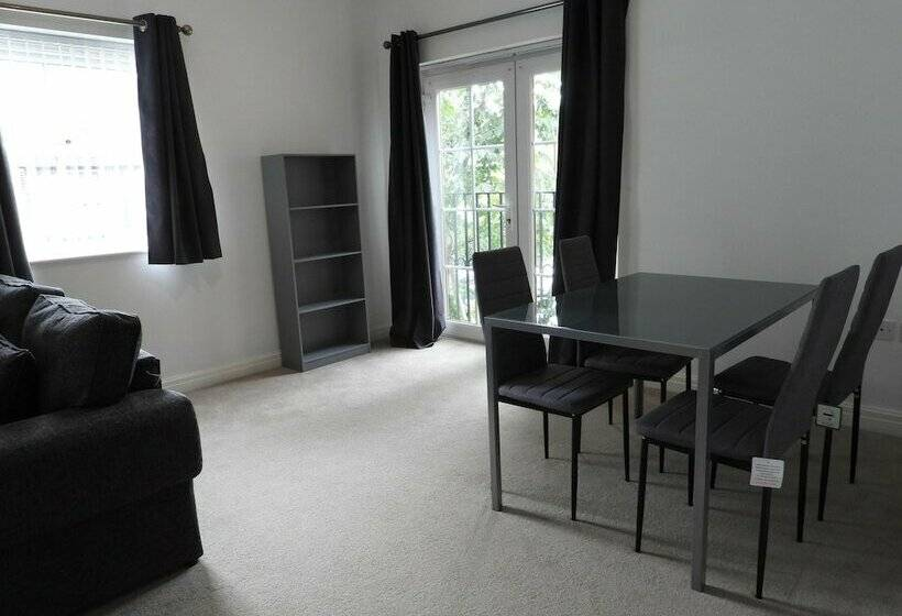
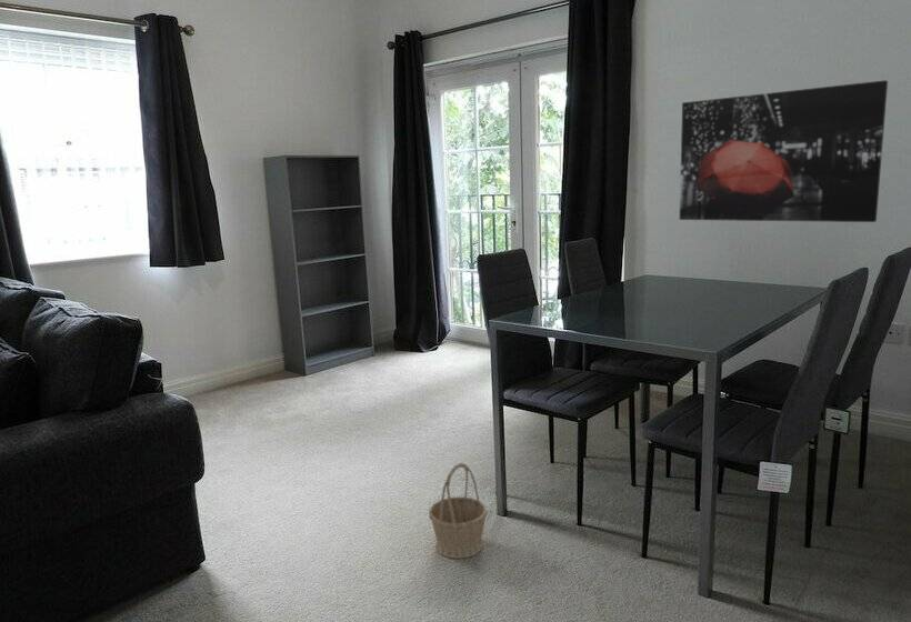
+ wall art (772, 158)
+ basket (457, 505)
